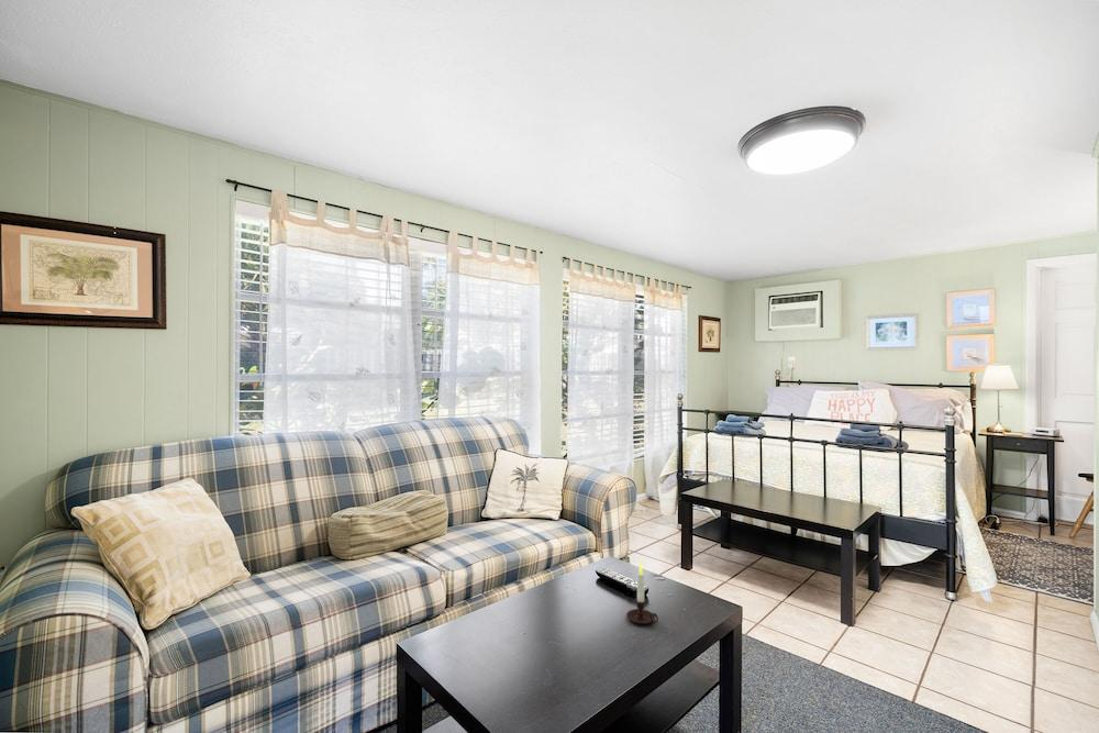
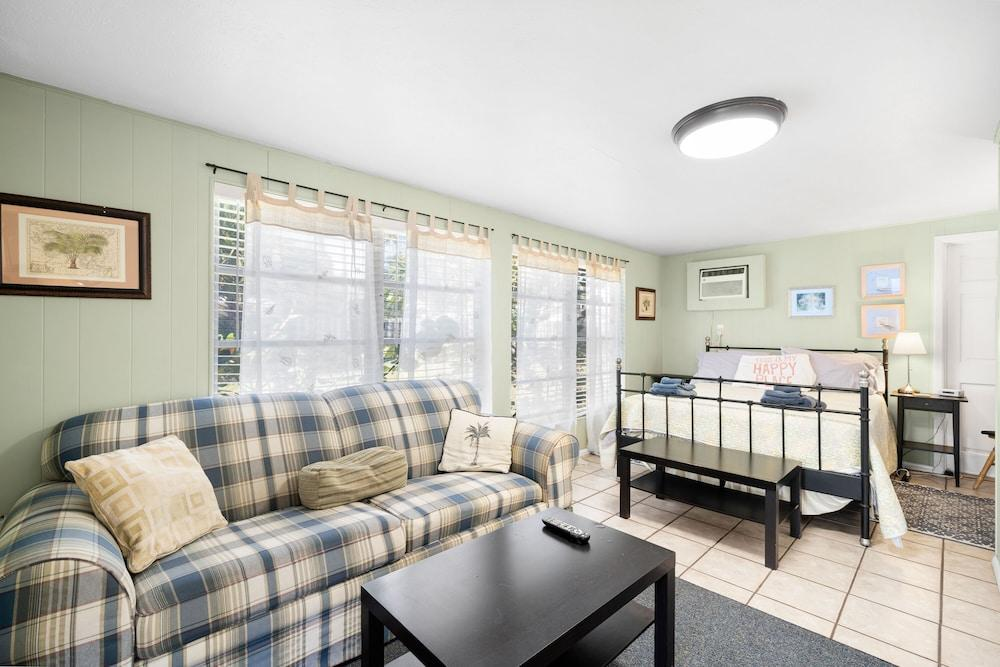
- candle (643, 590)
